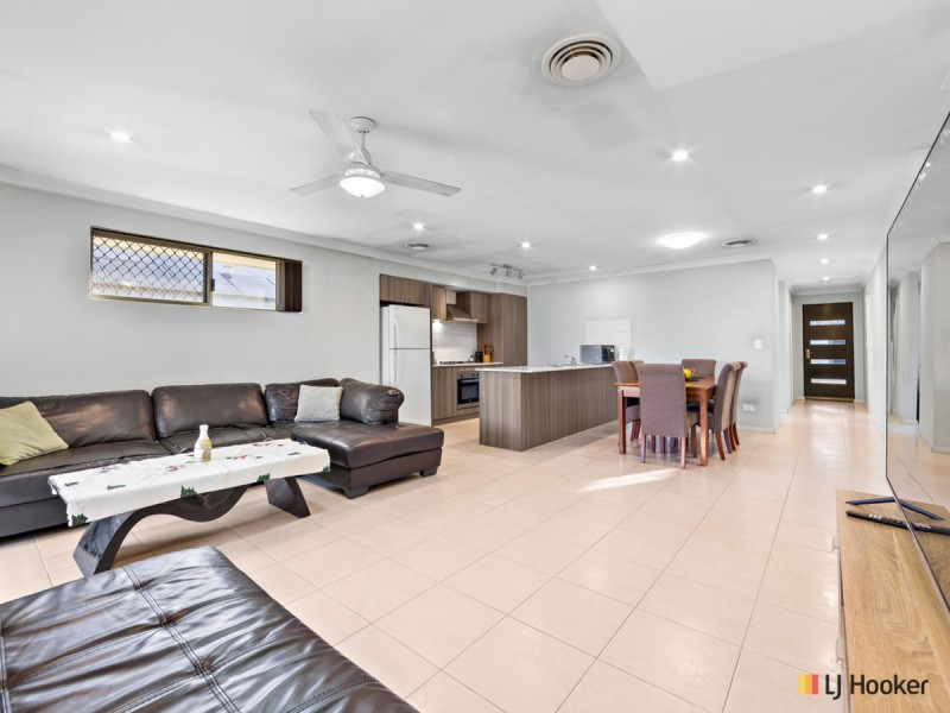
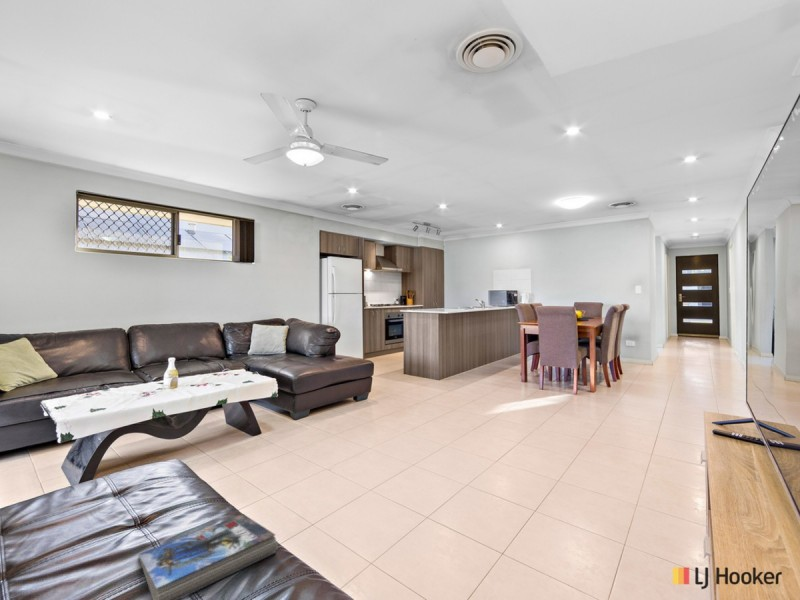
+ magazine (208, 546)
